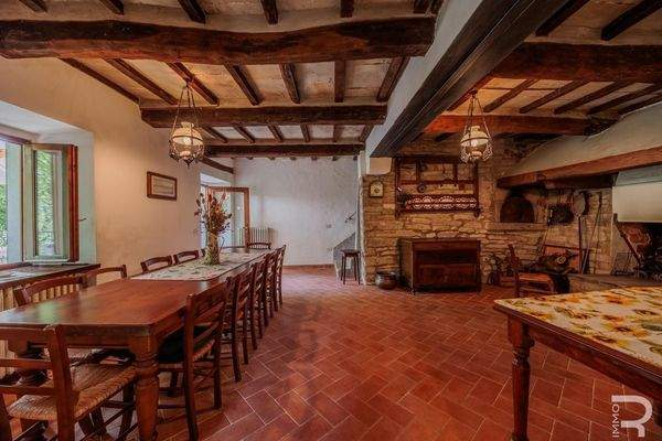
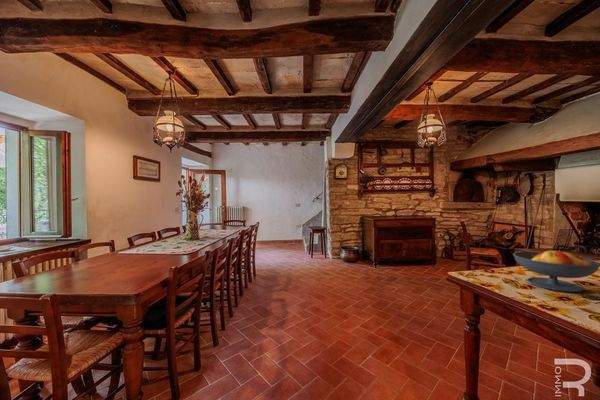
+ fruit bowl (553, 266)
